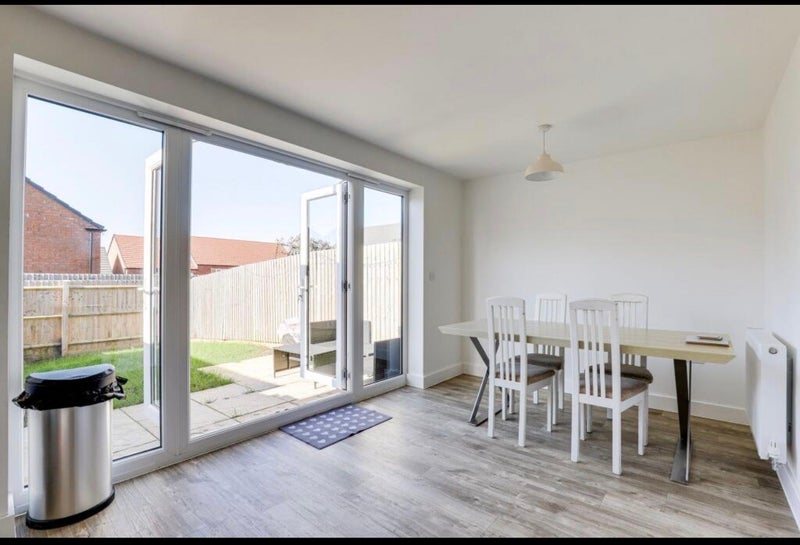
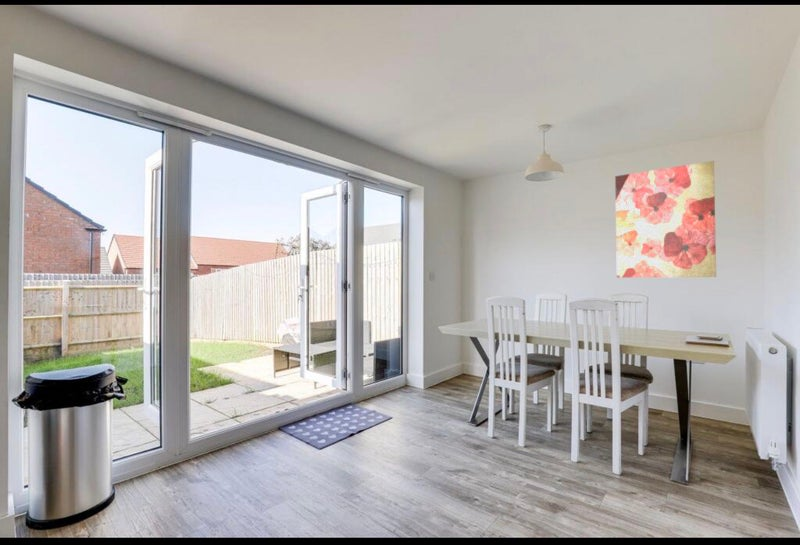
+ wall art (662, 223)
